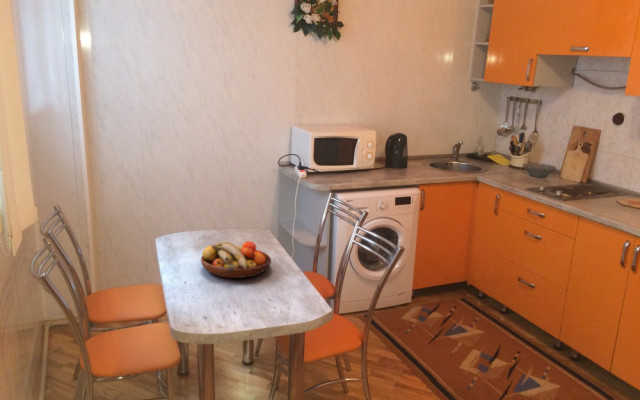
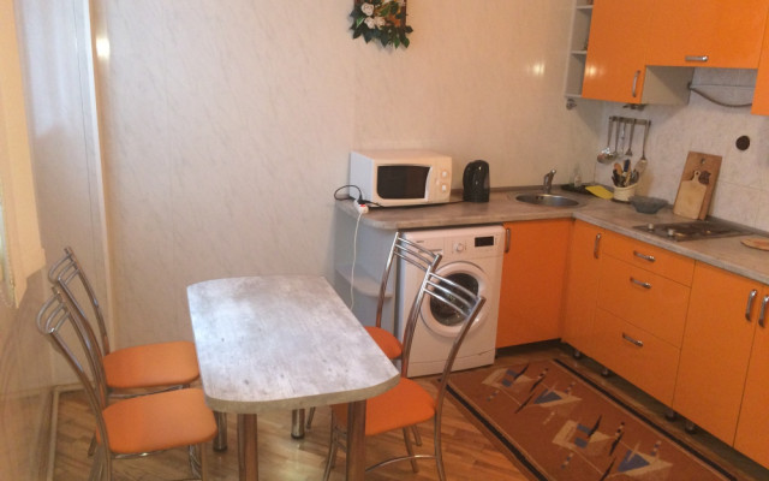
- fruit bowl (236, 255)
